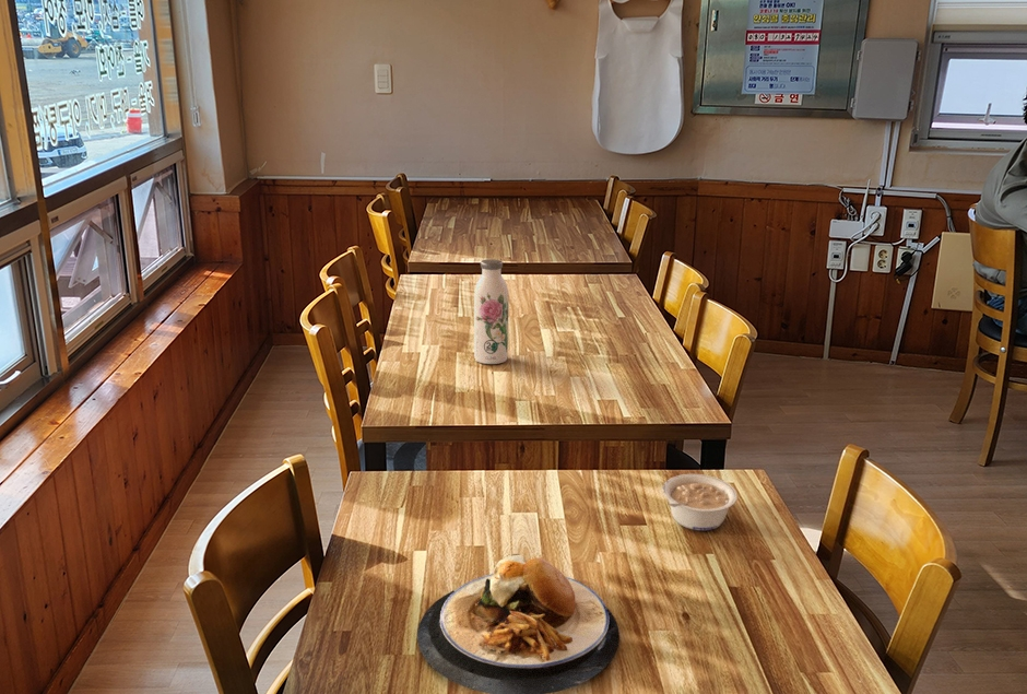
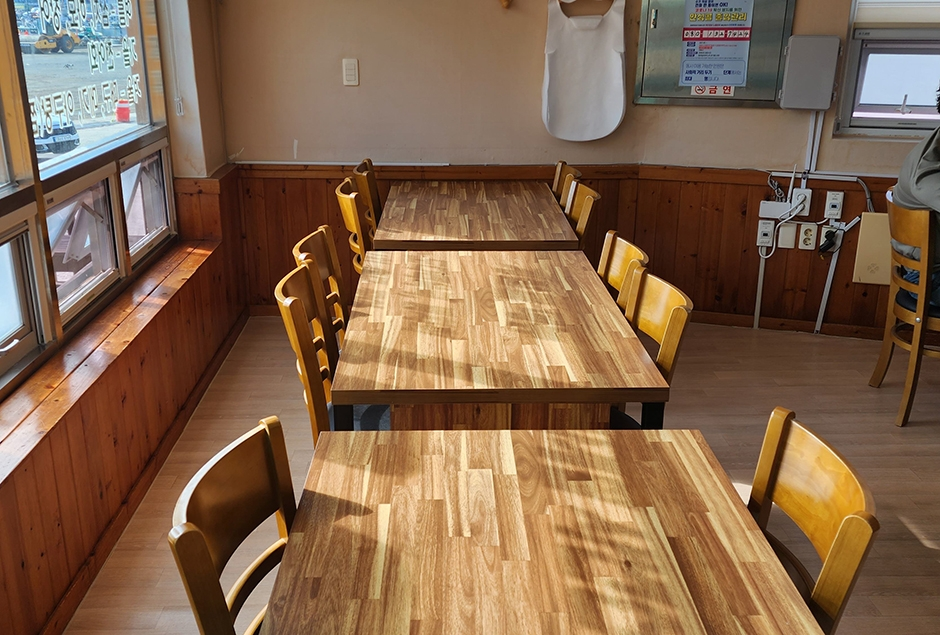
- plate (518, 605)
- legume (698, 503)
- water bottle (491, 310)
